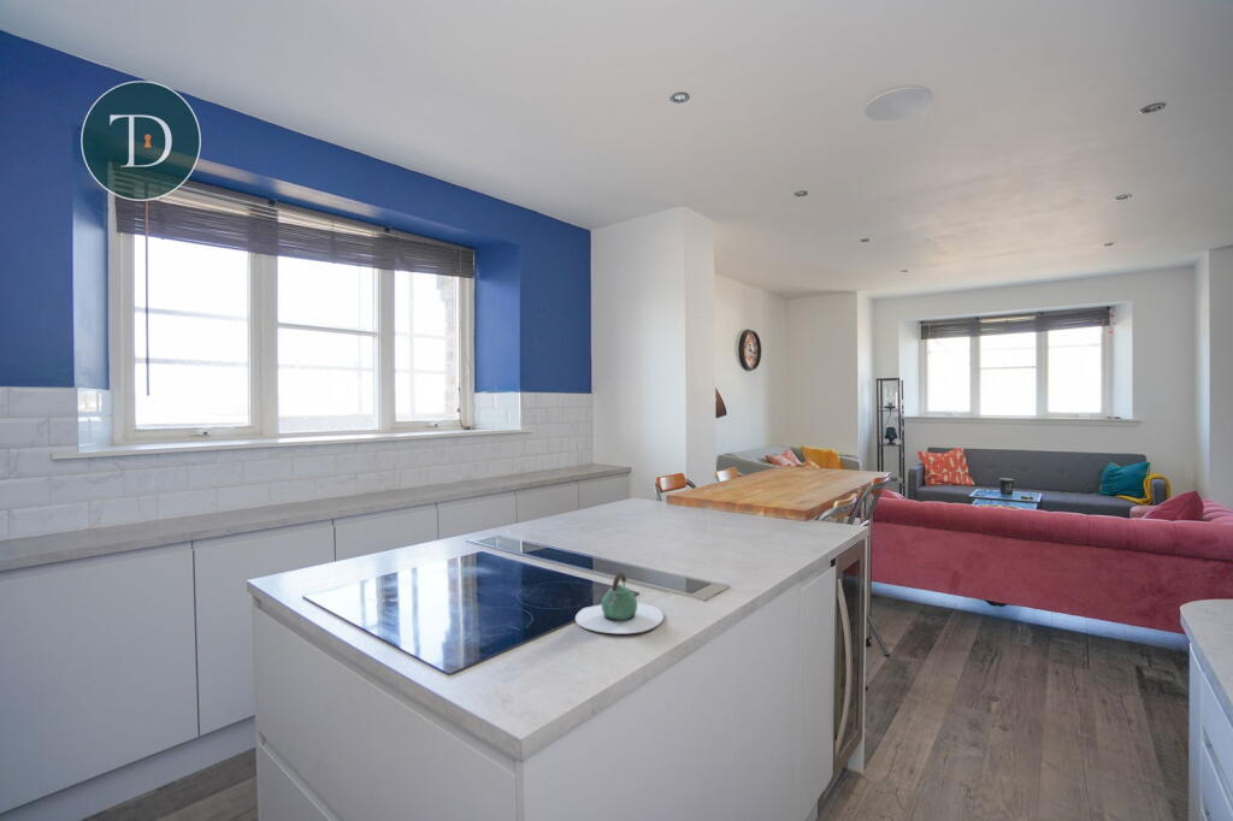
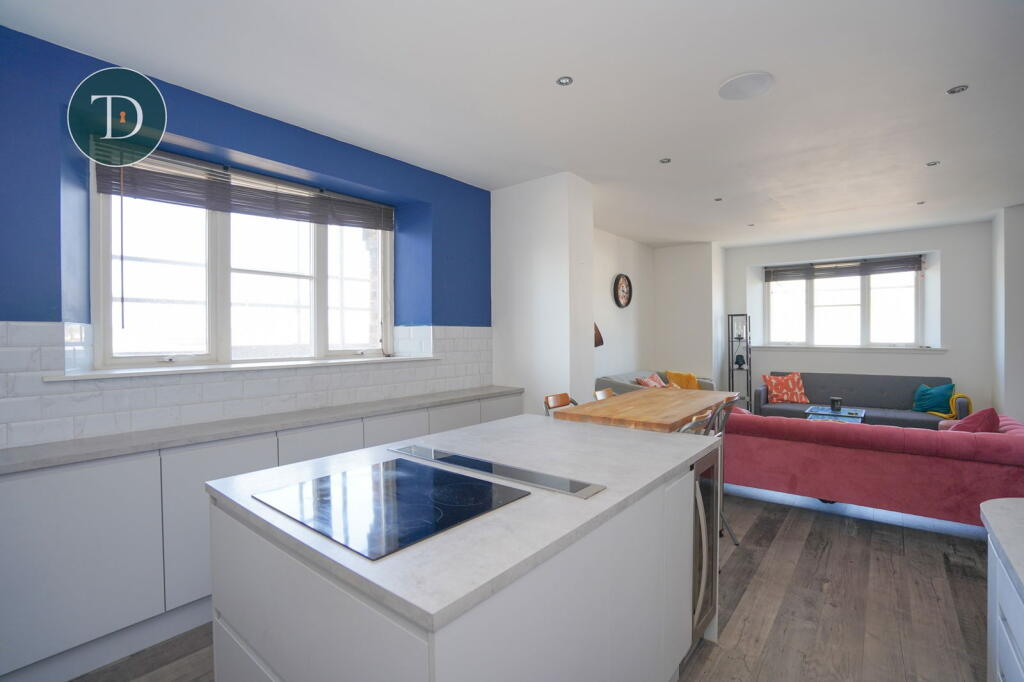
- teapot (619, 595)
